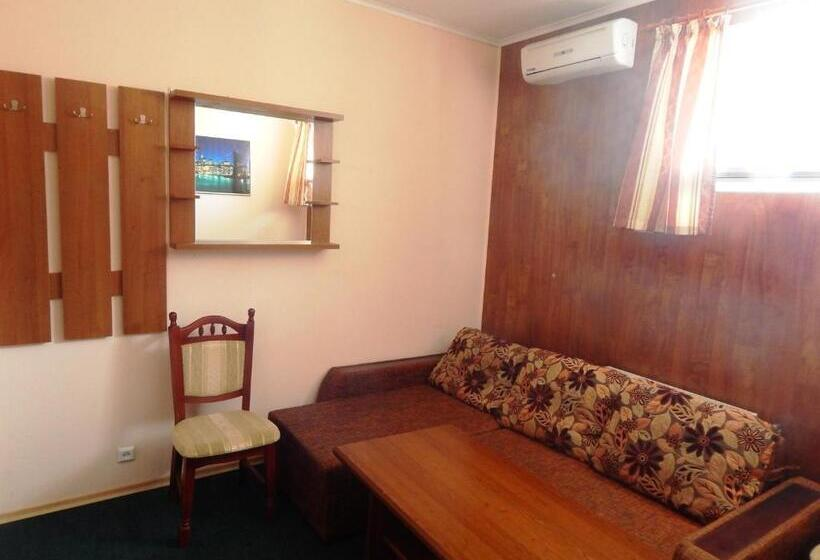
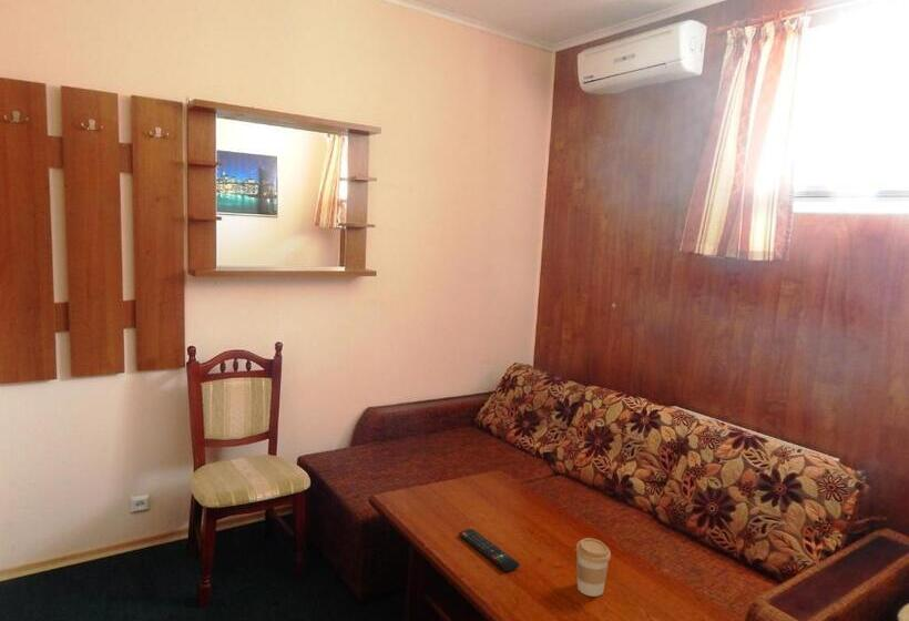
+ remote control (487, 549)
+ coffee cup (592, 566)
